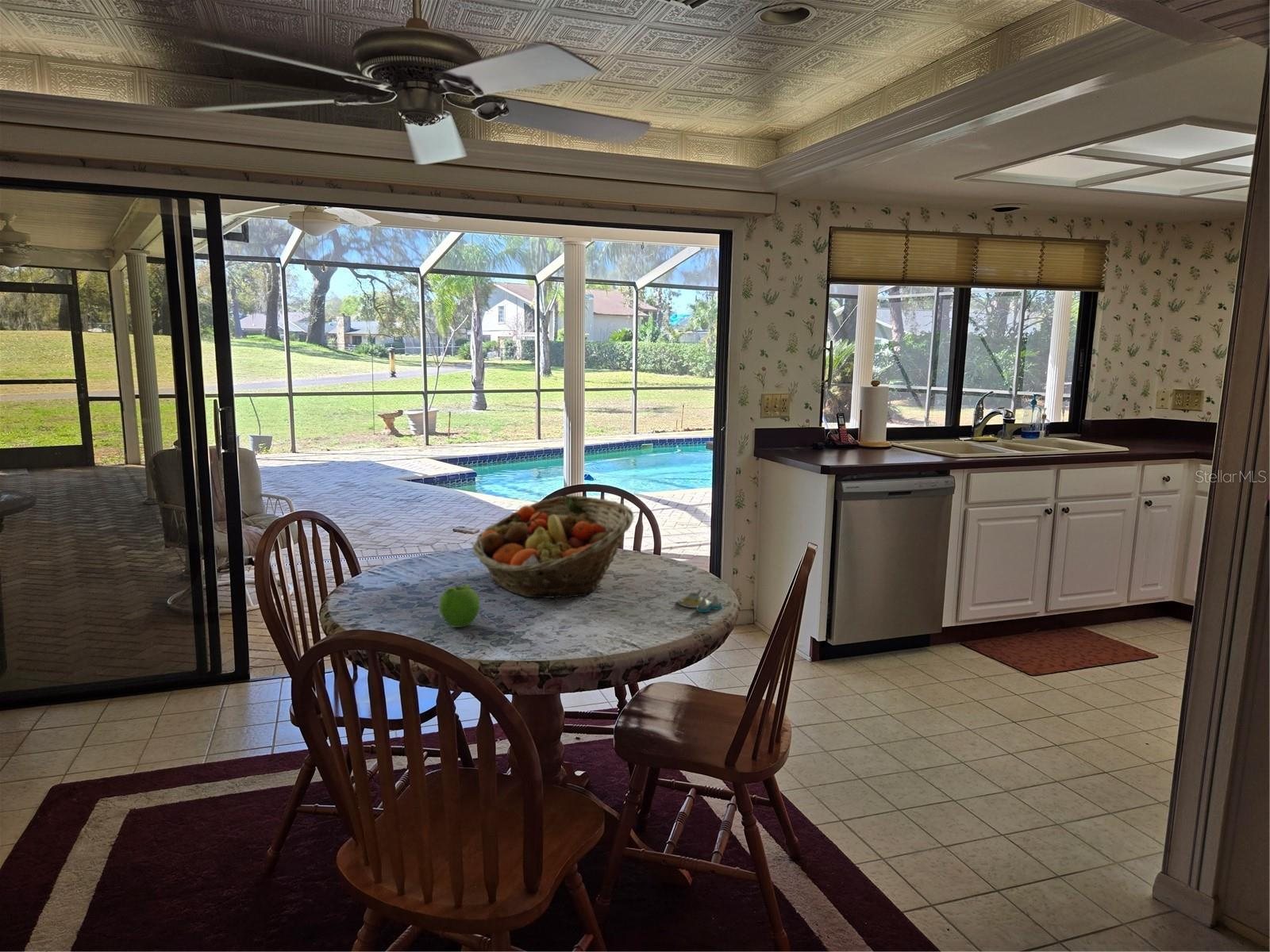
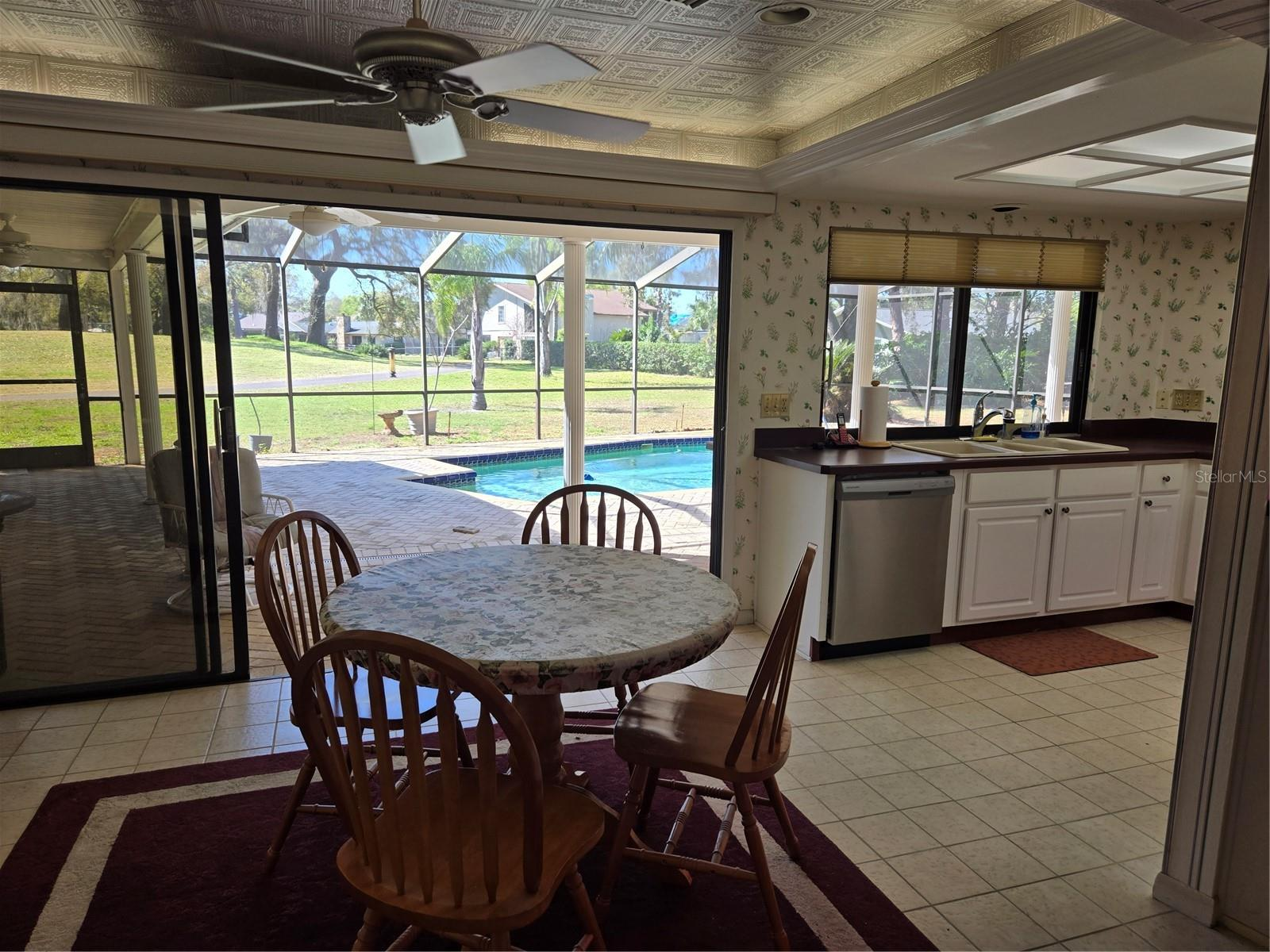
- salt and pepper shaker set (698, 598)
- fruit (460, 604)
- fruit basket (552, 543)
